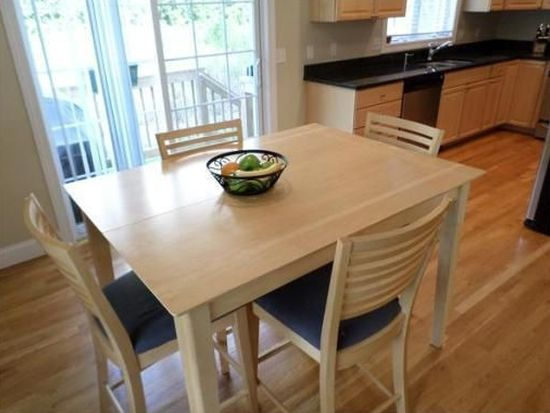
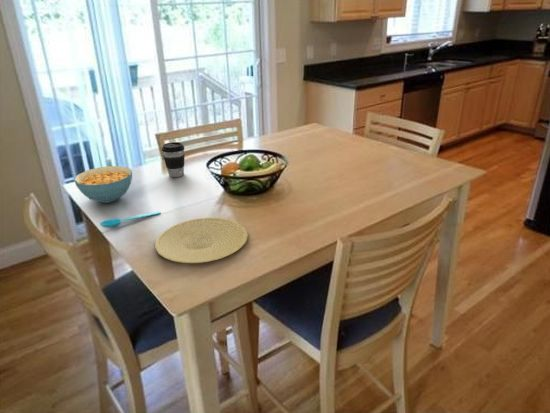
+ cereal bowl (106, 187)
+ coffee cup (174, 159)
+ plate (202, 239)
+ spoon (131, 218)
